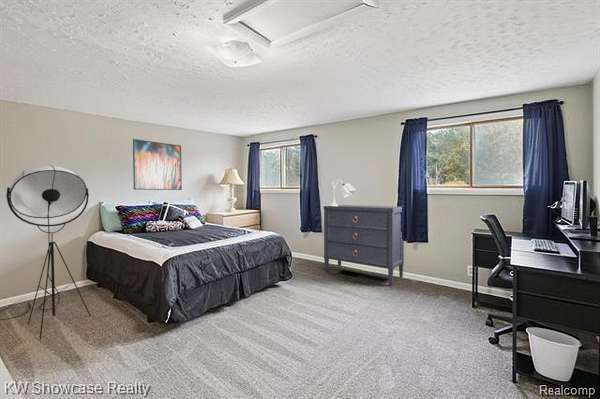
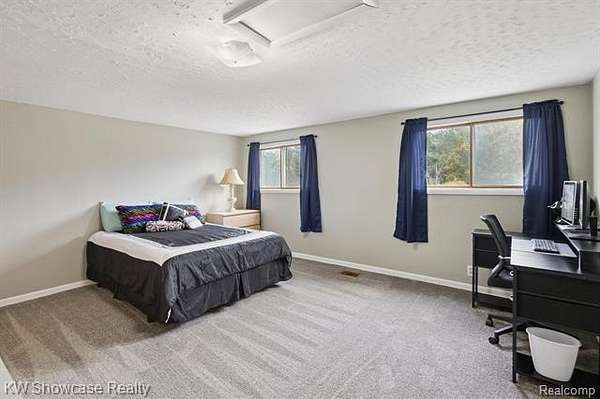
- floor lamp (41, 230)
- table lamp (341, 190)
- dresser (362, 240)
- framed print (158, 166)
